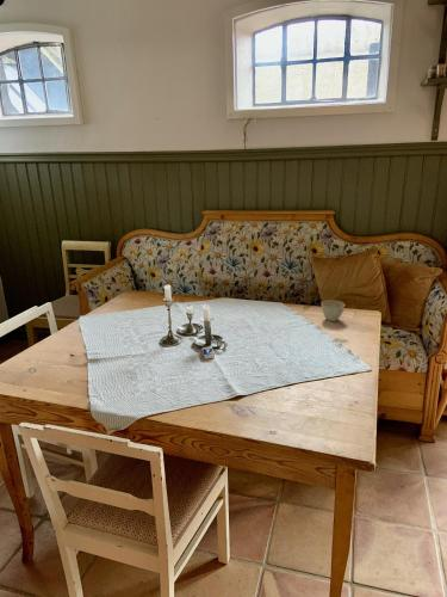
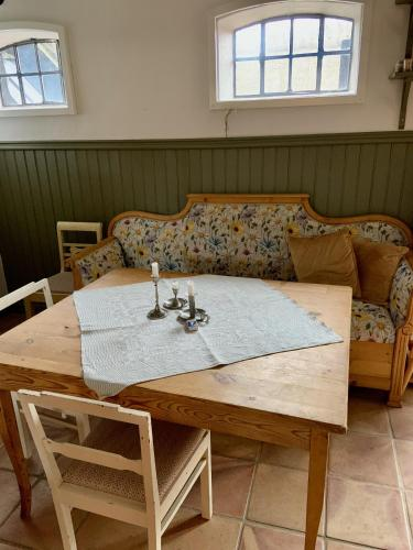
- flower pot (331, 310)
